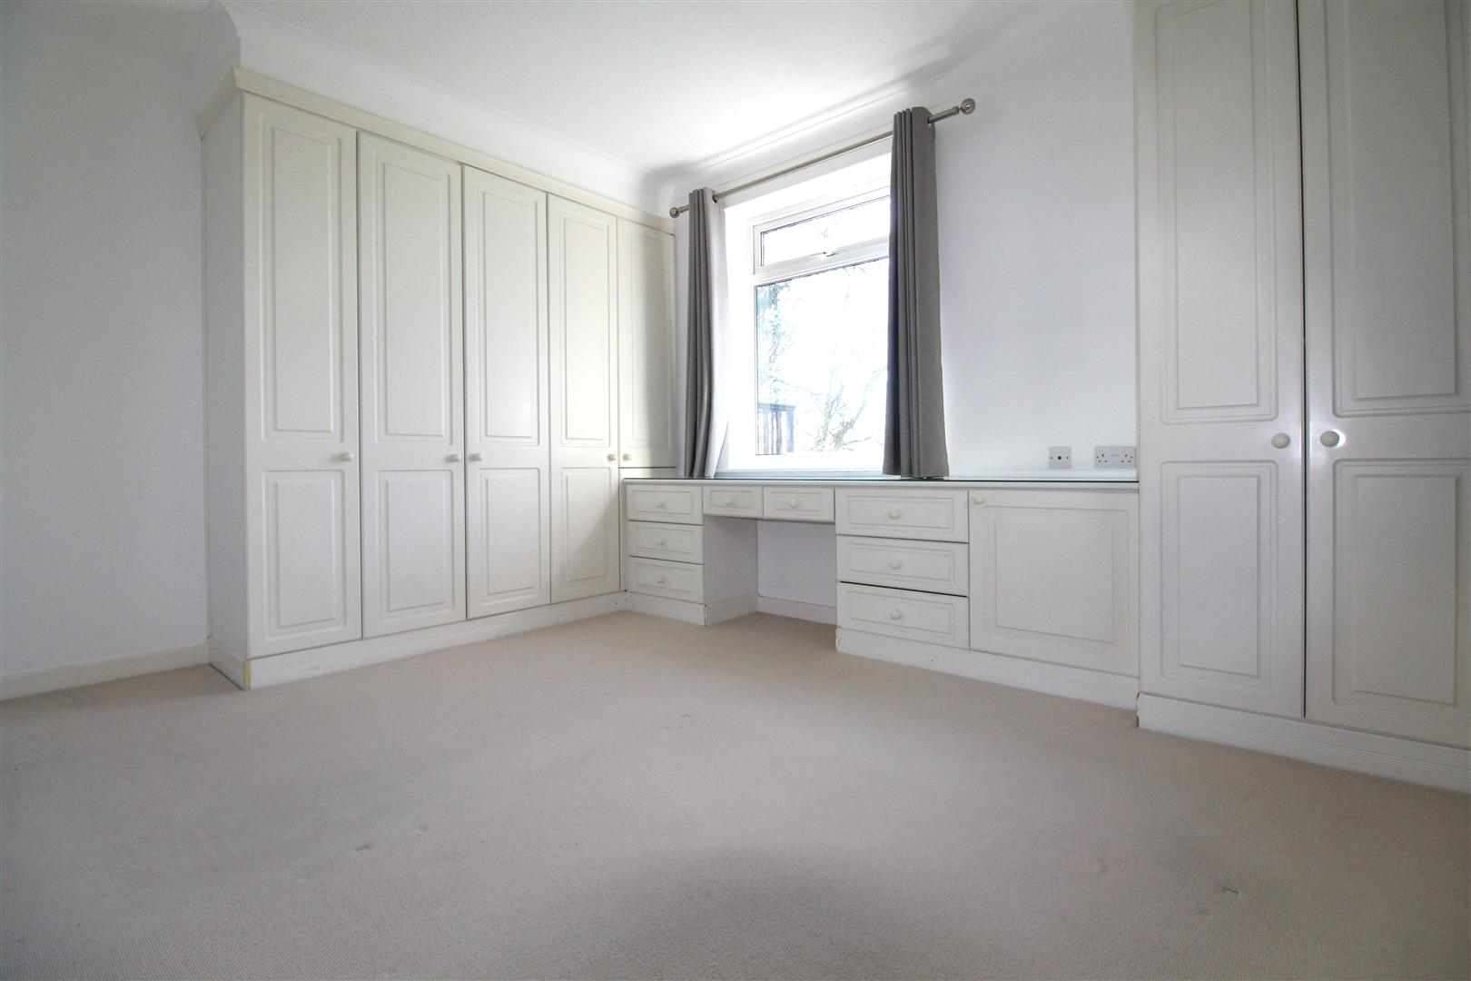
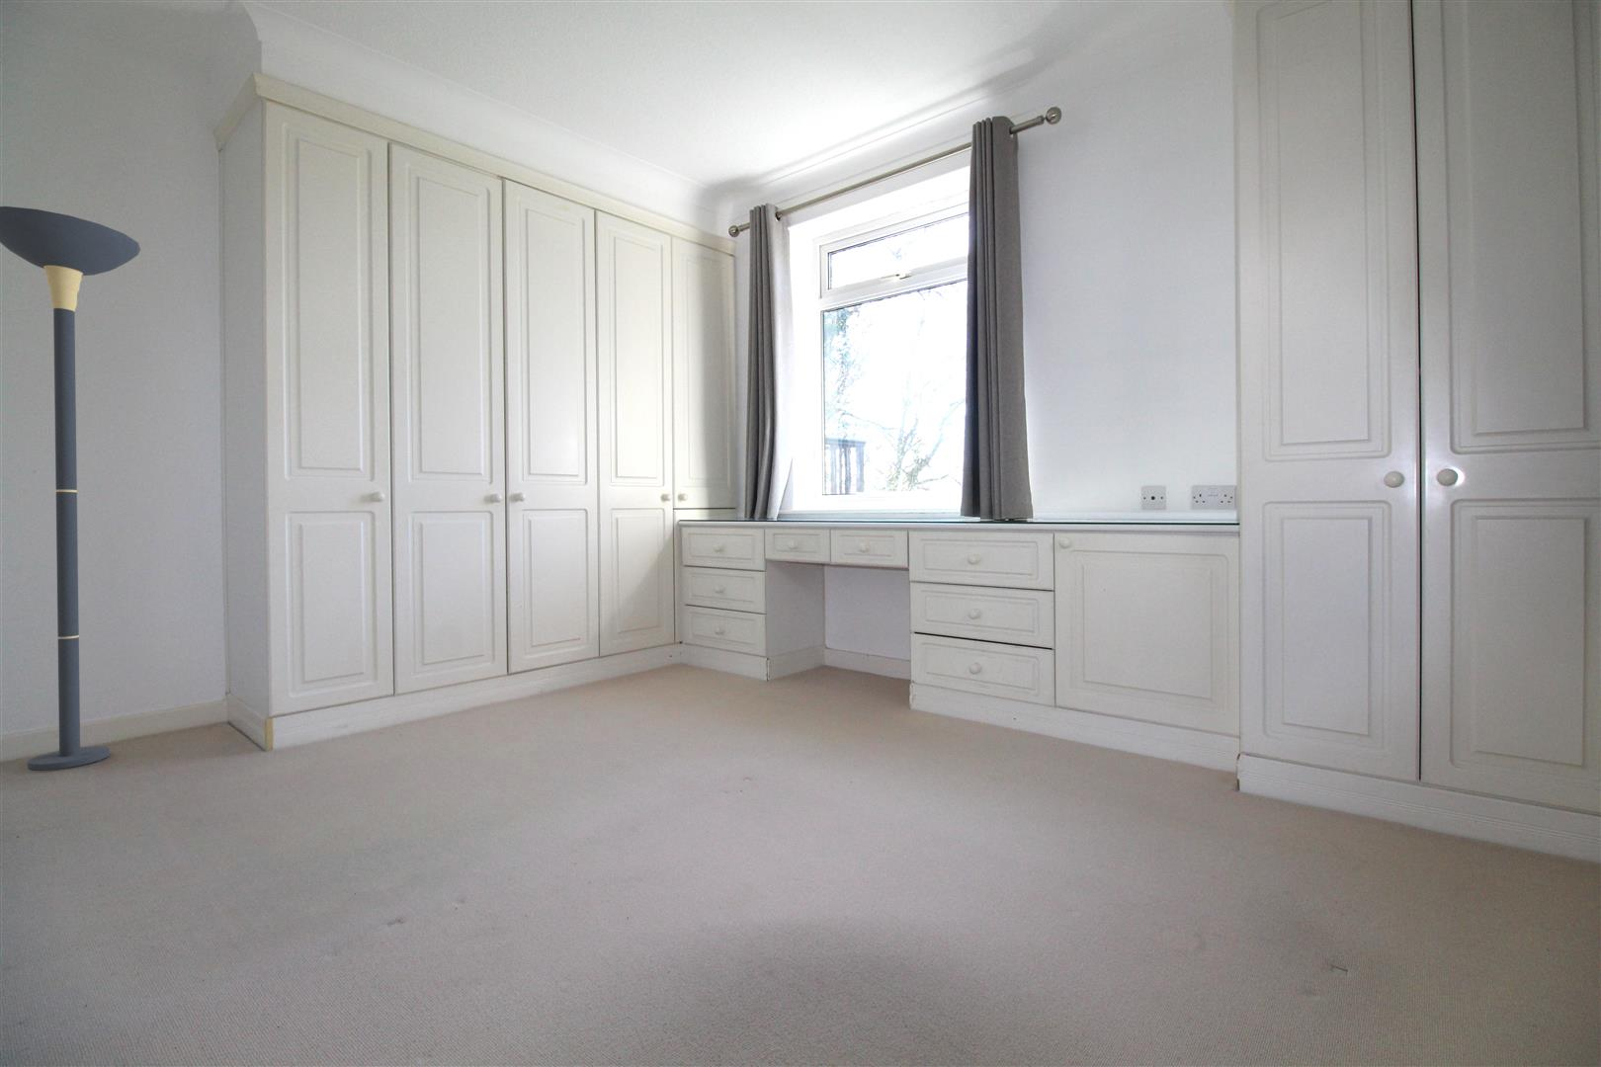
+ floor lamp (67, 495)
